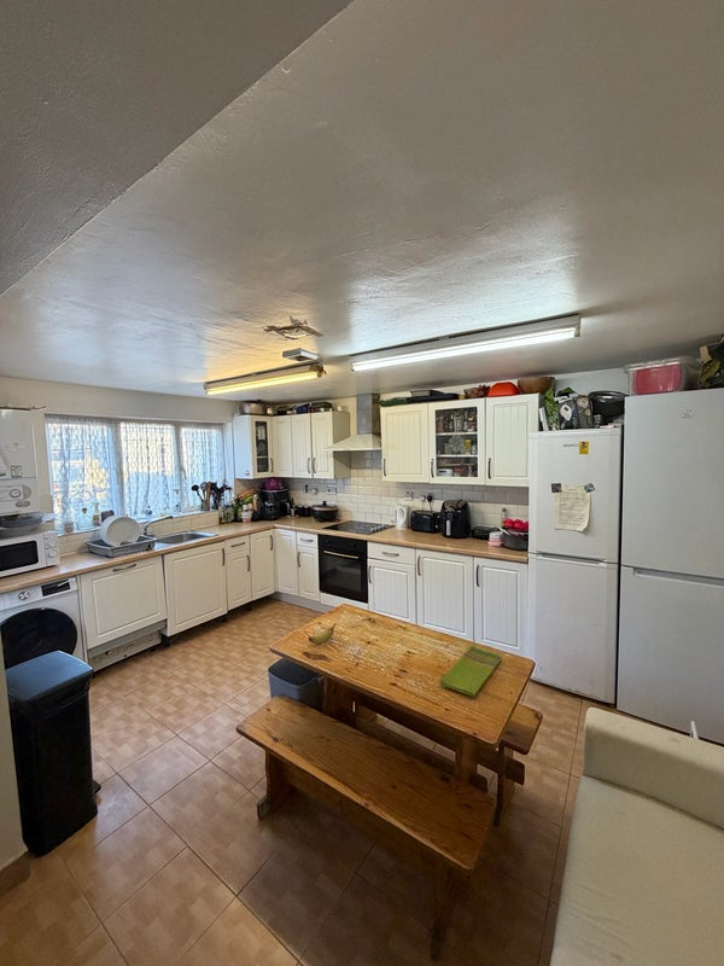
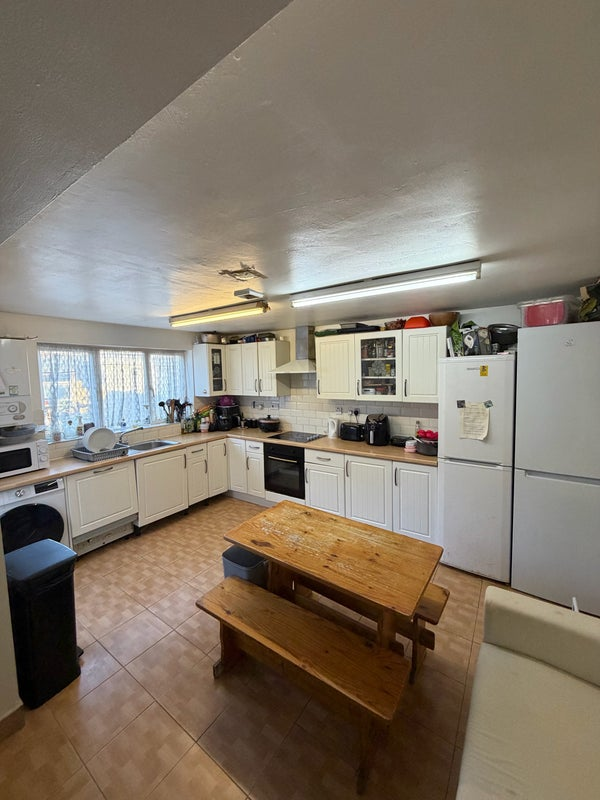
- dish towel (472, 668)
- banana (322, 634)
